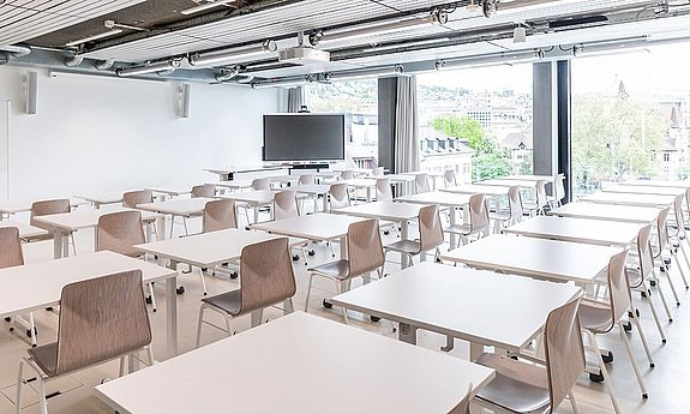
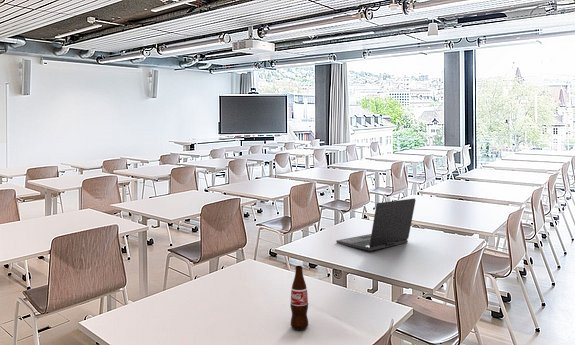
+ bottle (299, 296)
+ laptop (375, 220)
